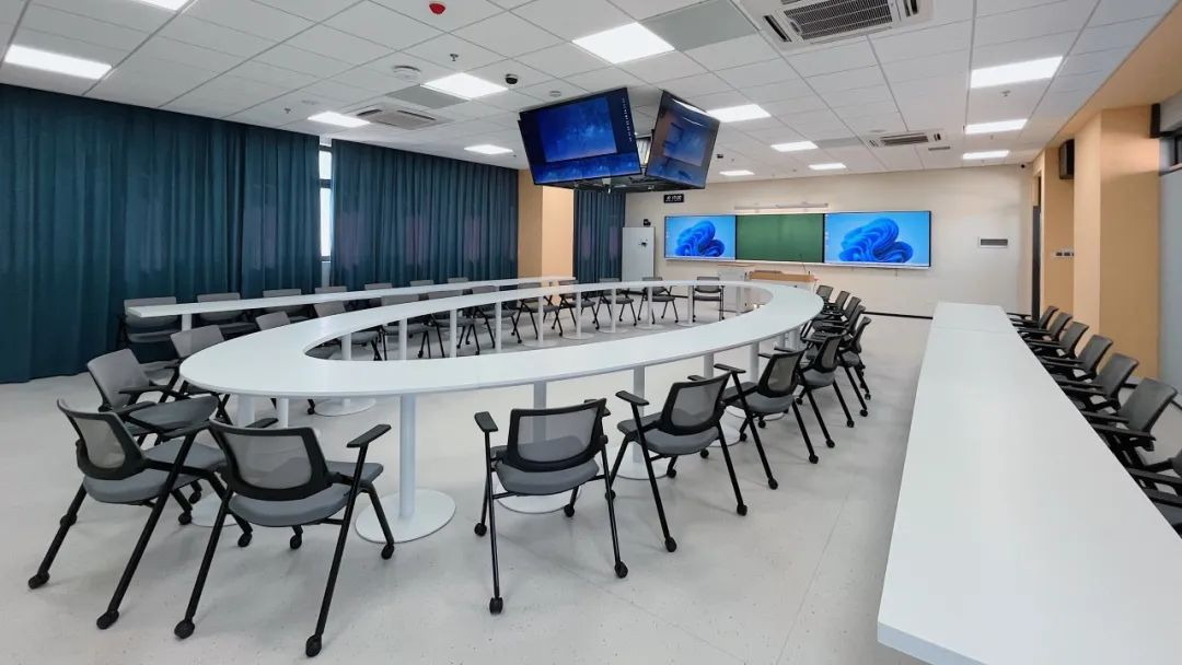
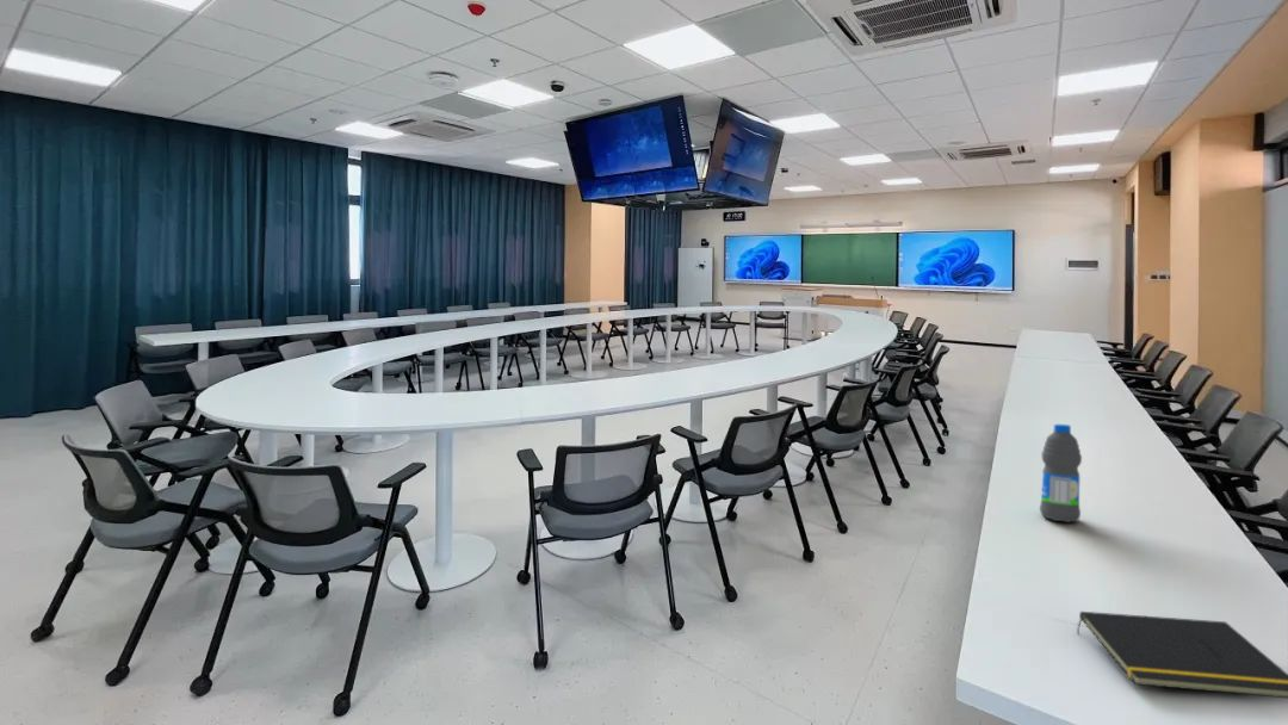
+ notepad (1182, 651)
+ water bottle (1060, 471)
